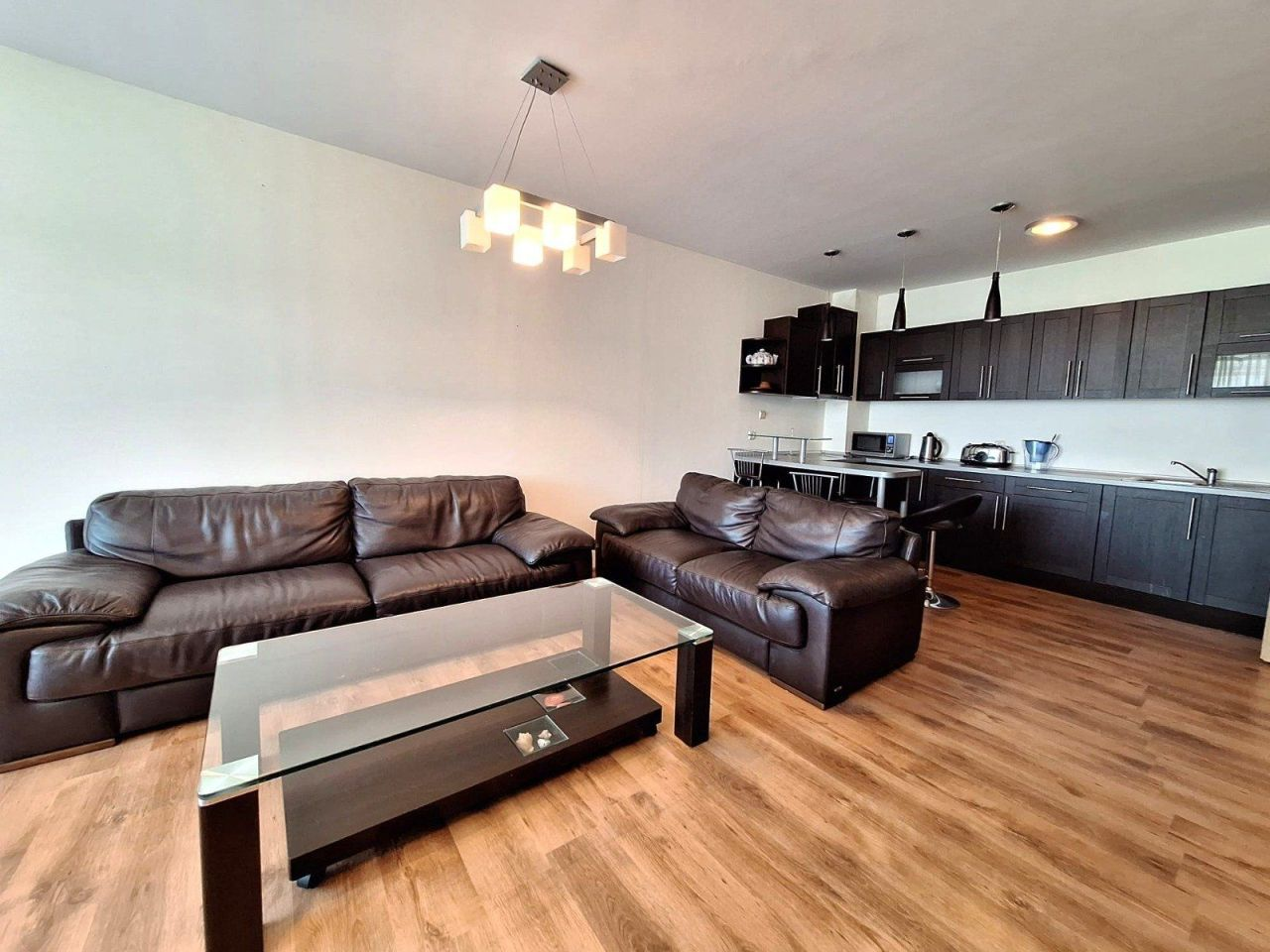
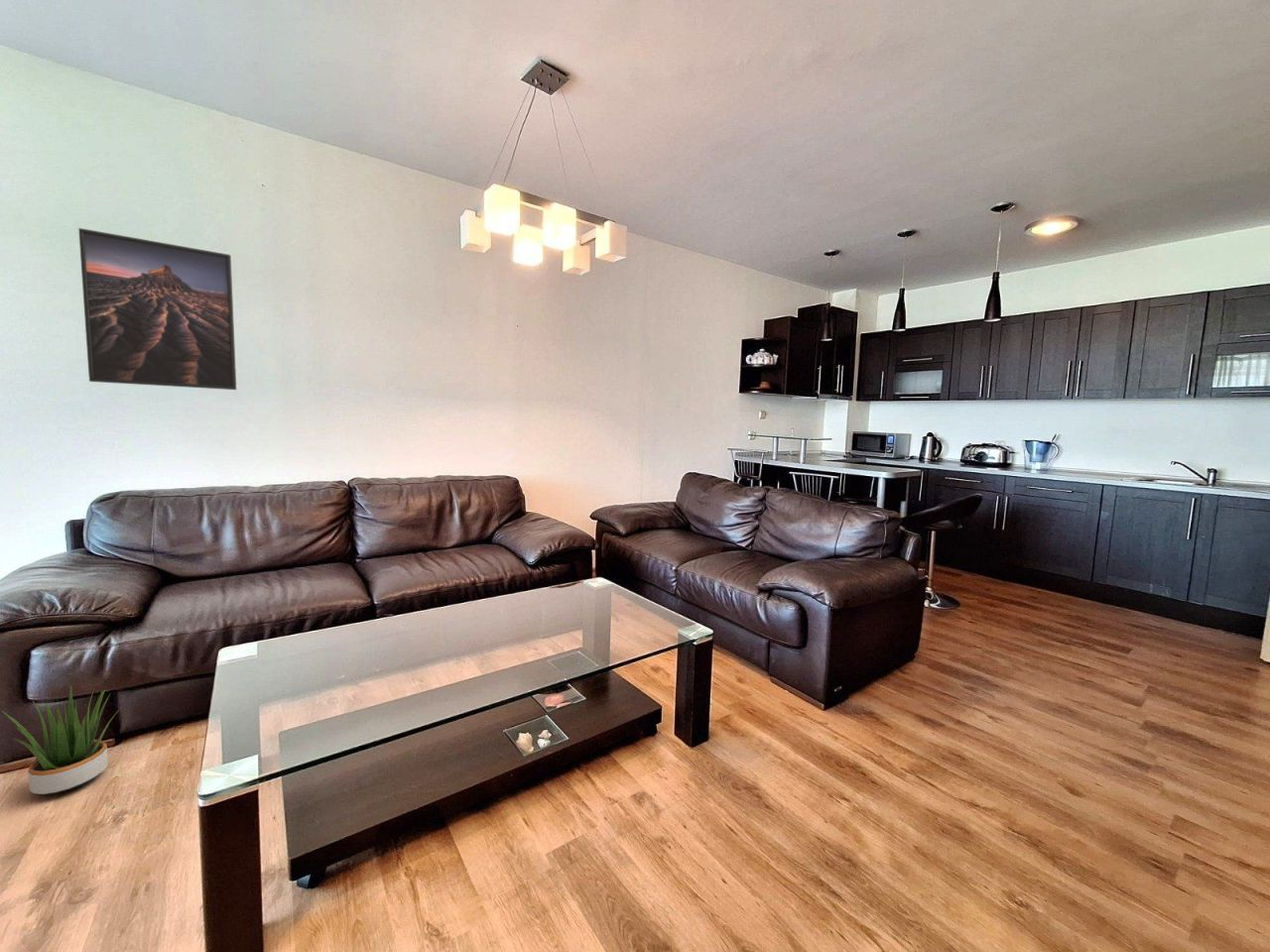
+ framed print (164, 314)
+ potted plant (67, 738)
